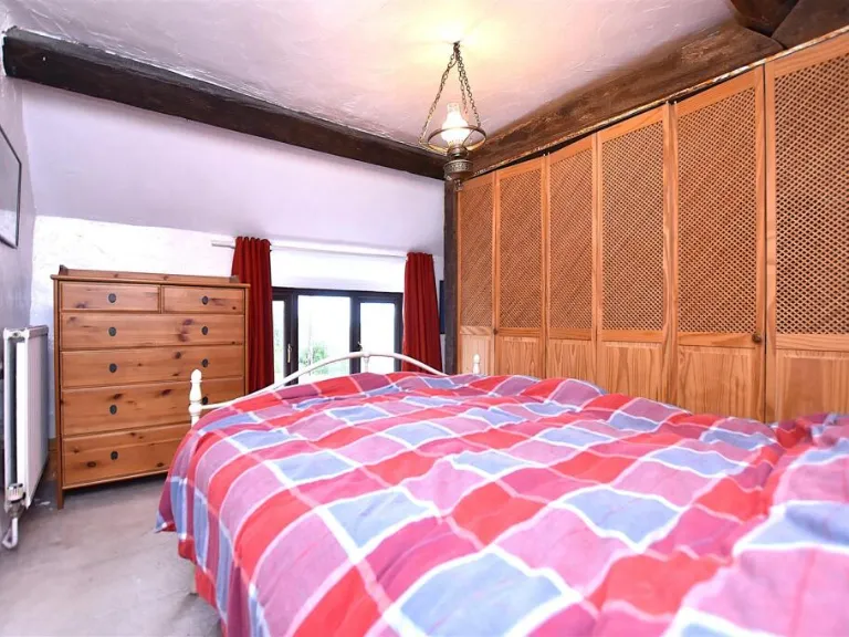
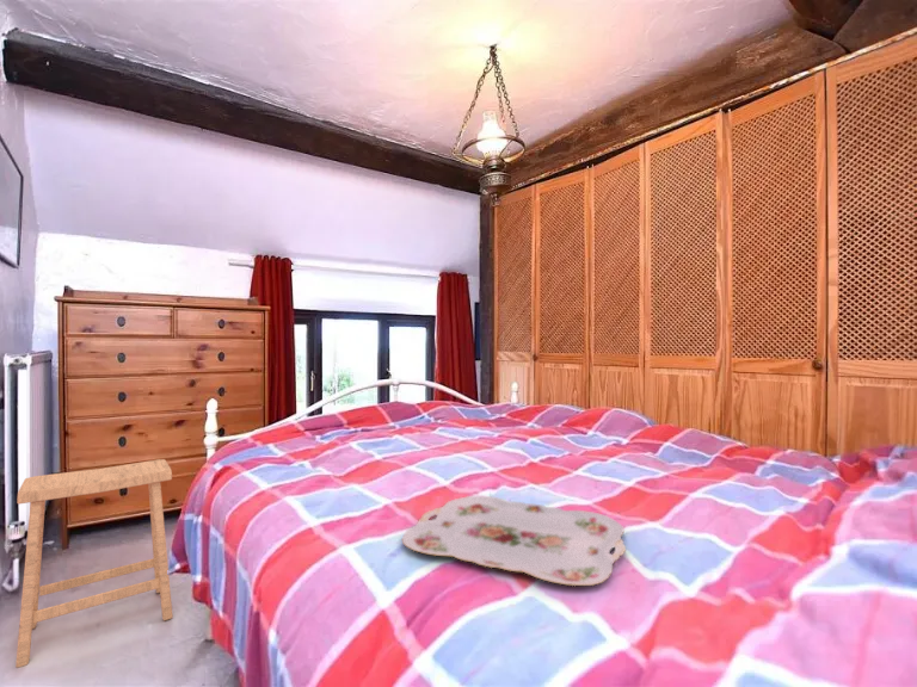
+ serving tray (515, 533)
+ stool (104, 570)
